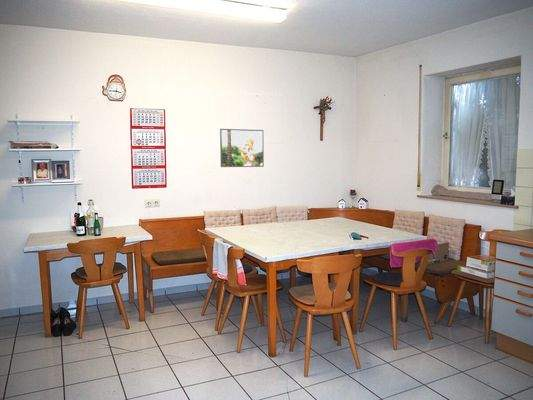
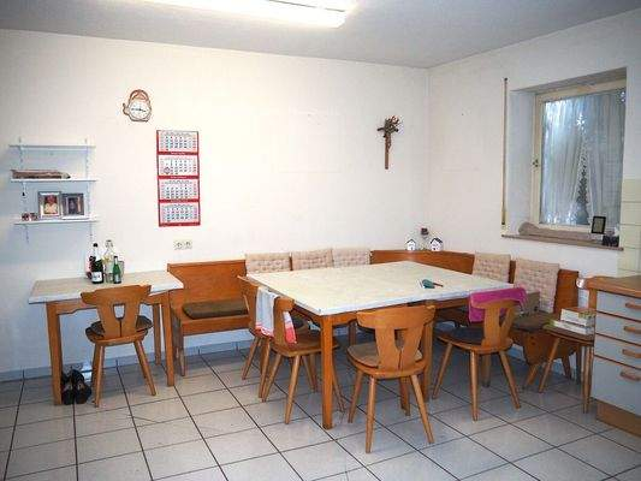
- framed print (242, 148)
